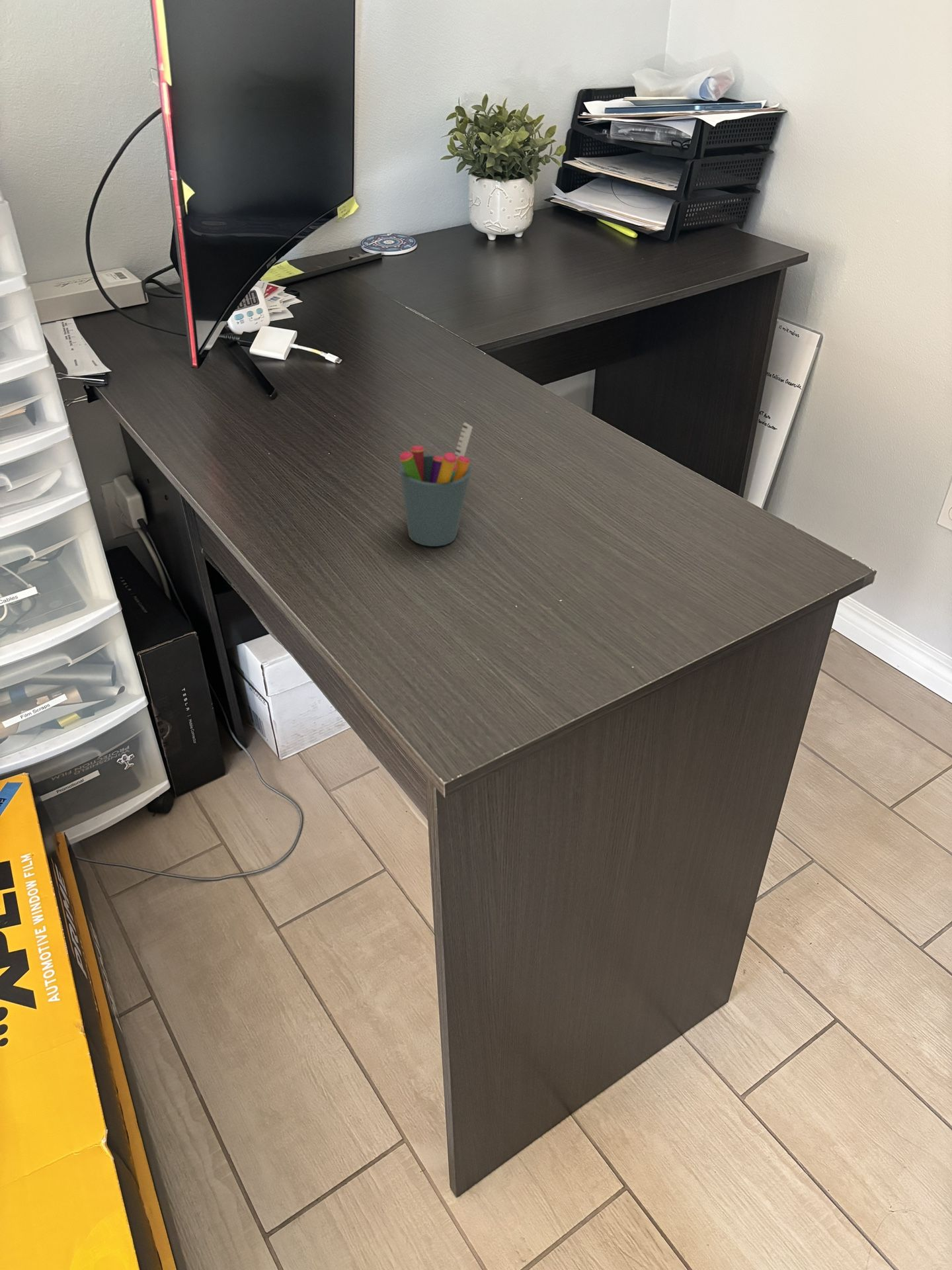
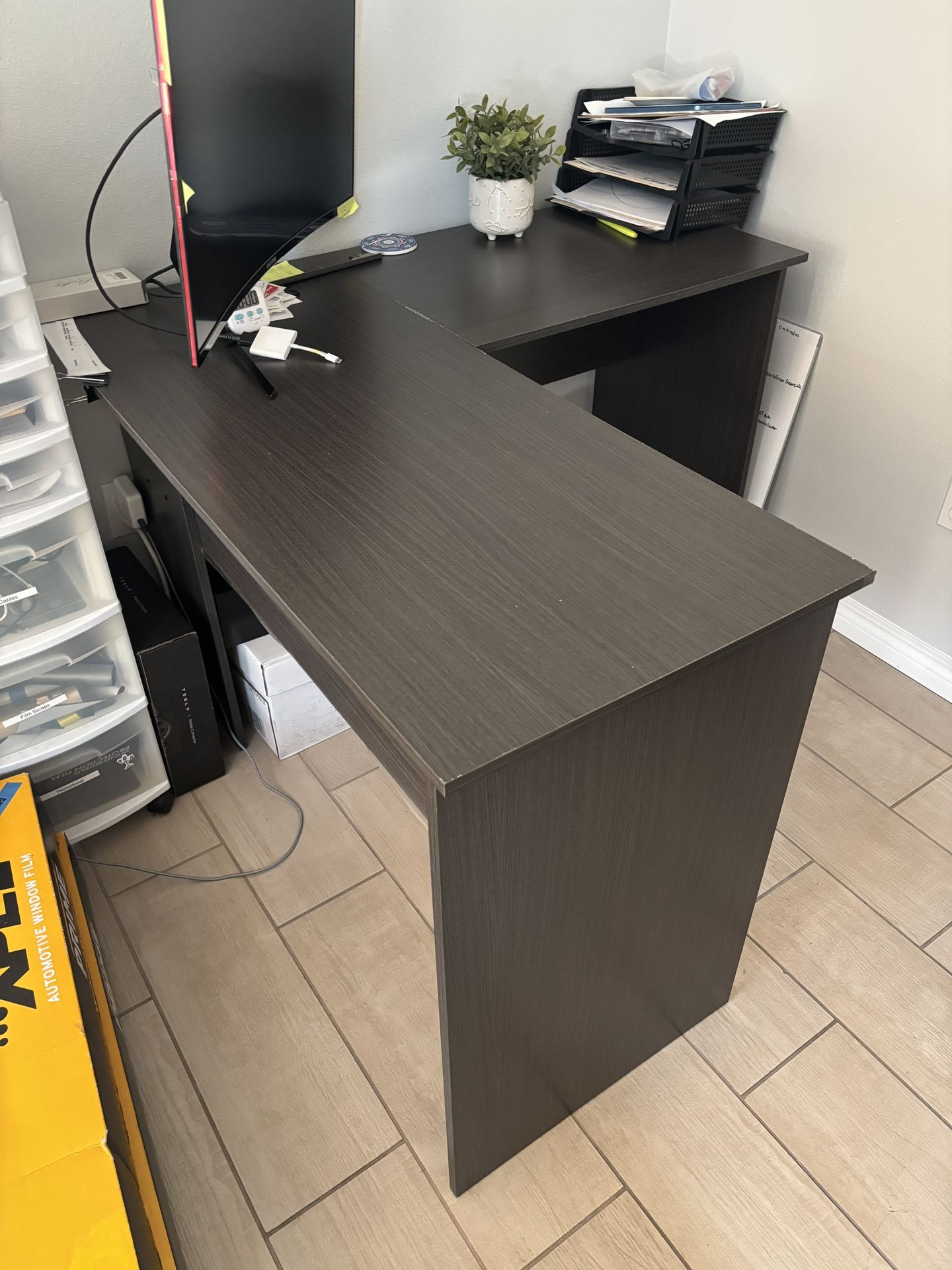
- pen holder (434, 485)
